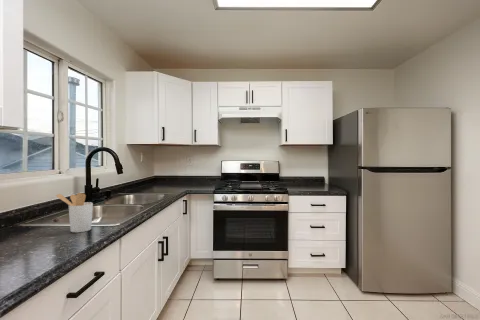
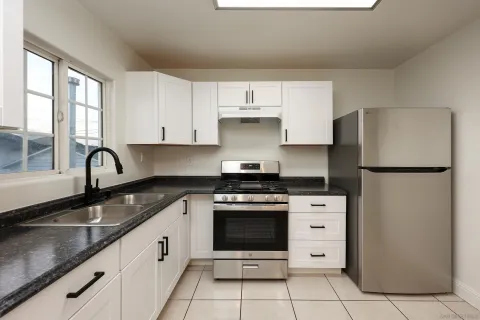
- utensil holder (74, 211)
